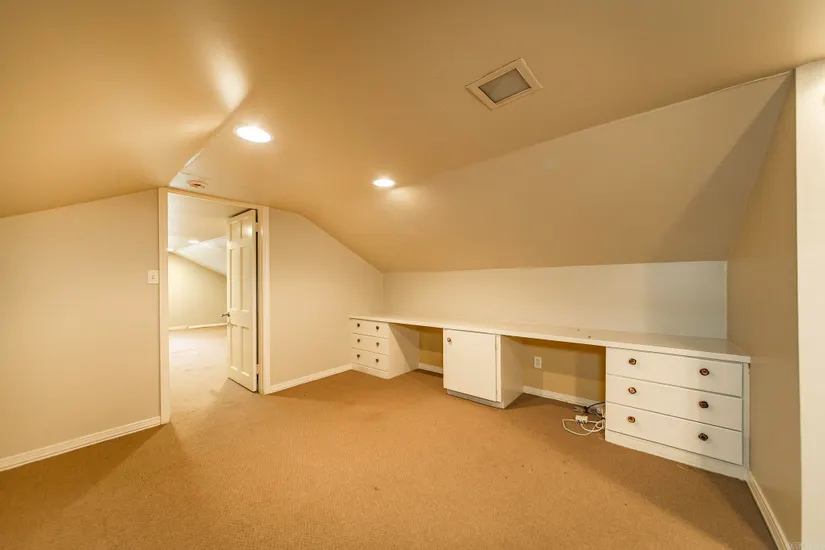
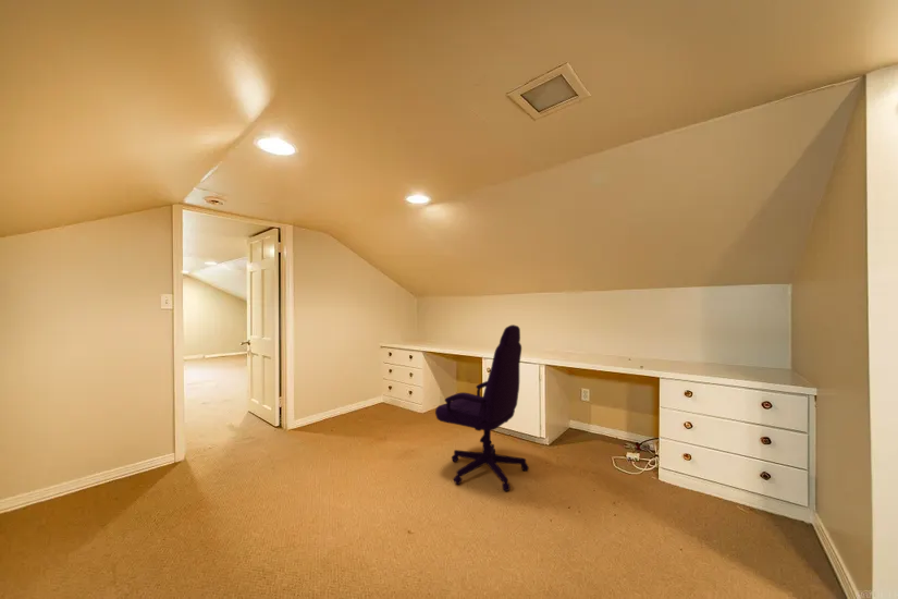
+ office chair (481, 396)
